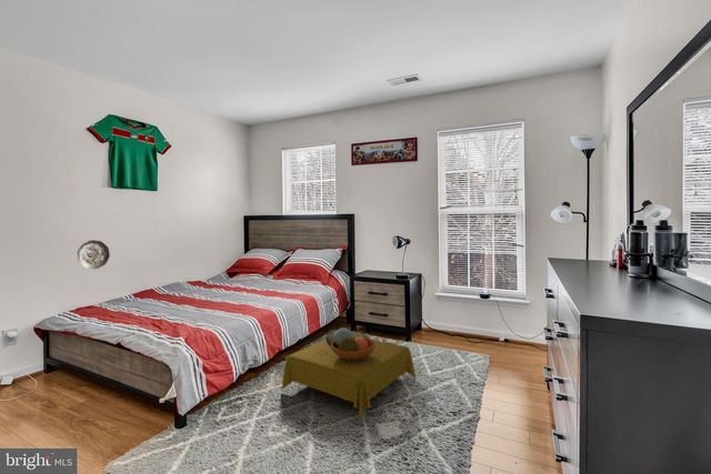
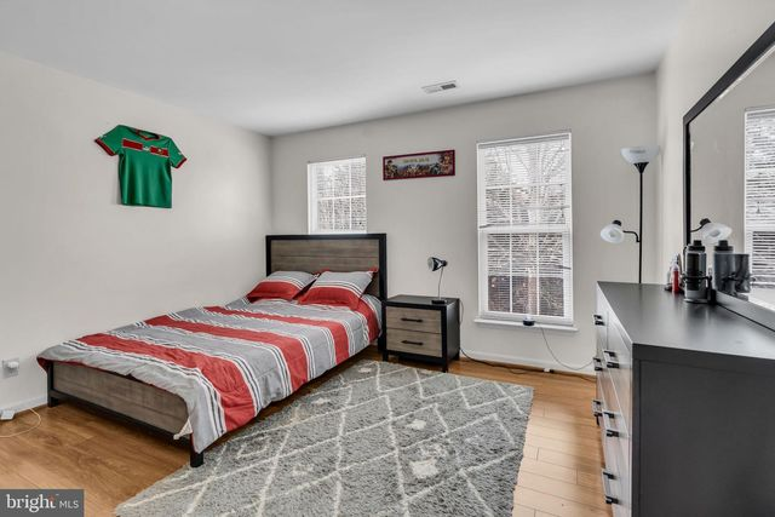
- side table (350, 354)
- decorative plate (93, 254)
